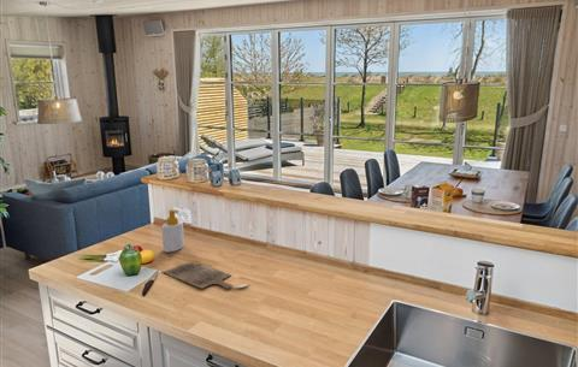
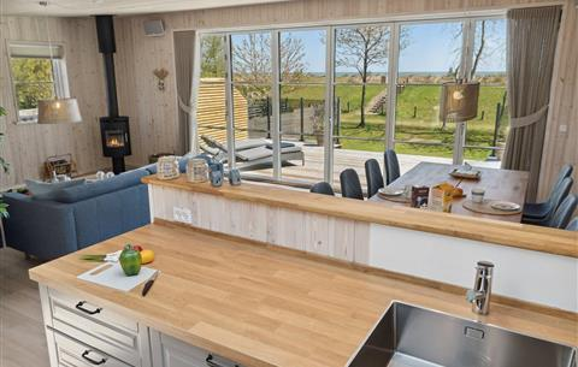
- home sign (206, 277)
- soap bottle (172, 229)
